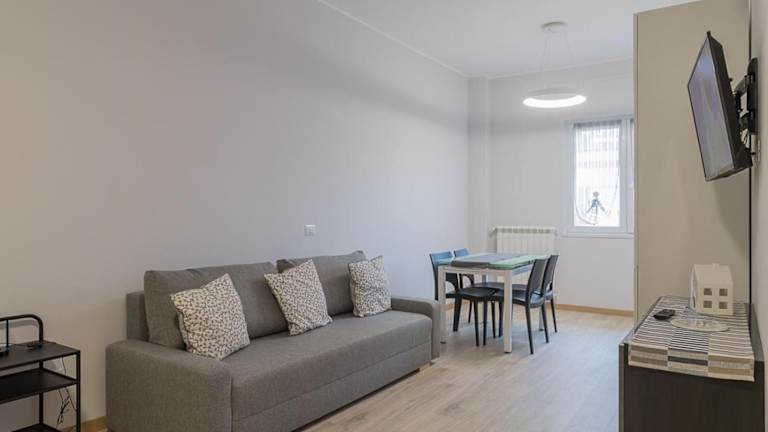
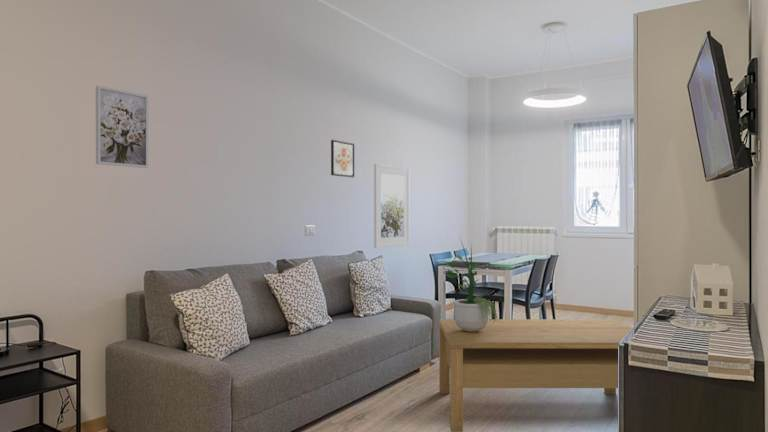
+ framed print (343, 159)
+ wall art (123, 128)
+ coffee table (540, 370)
+ potted plant (469, 280)
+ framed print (392, 206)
